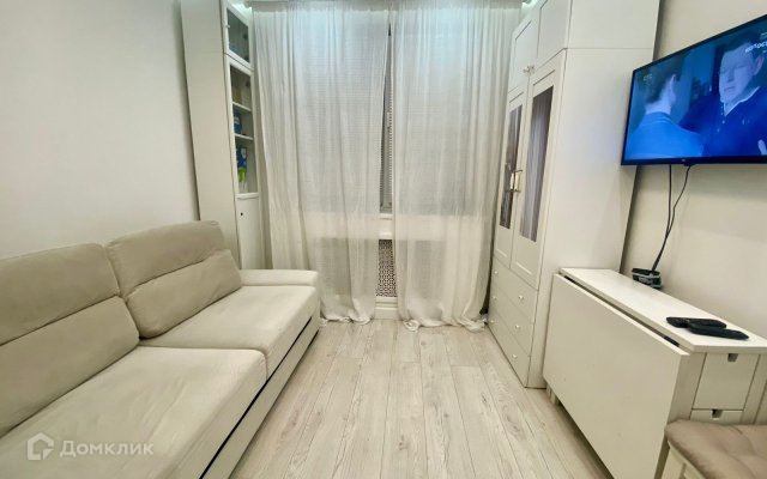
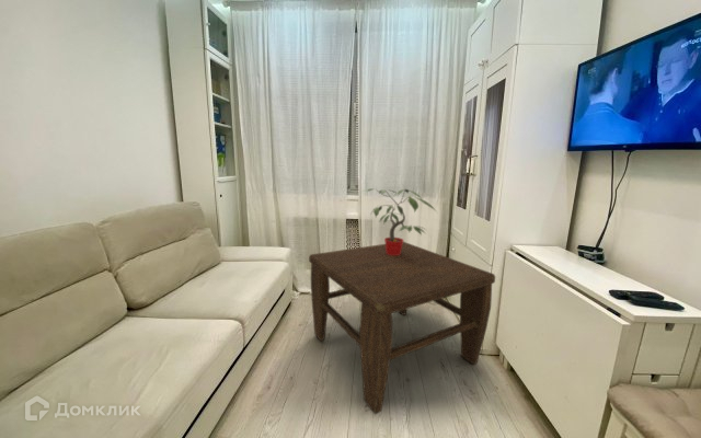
+ potted plant (394, 222)
+ coffee table (392, 307)
